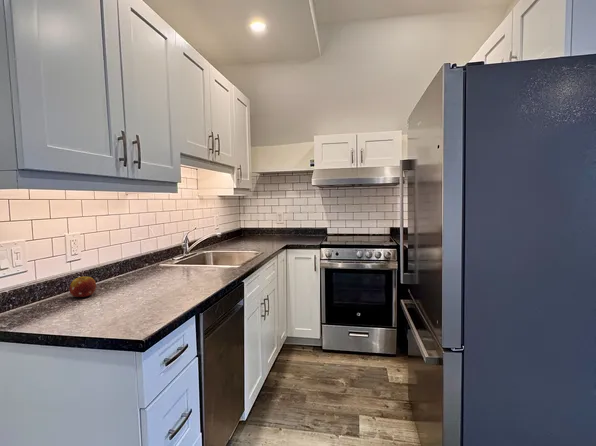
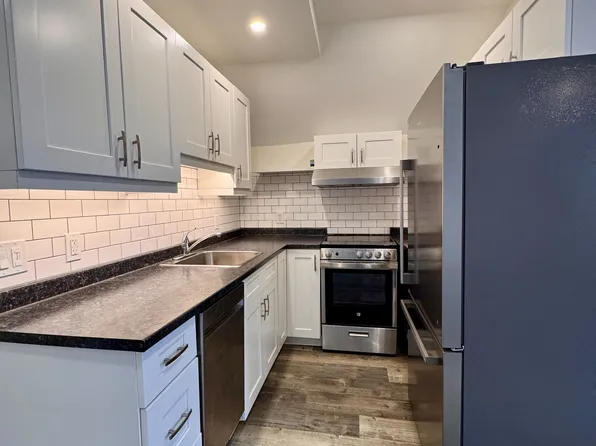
- fruit (82, 286)
